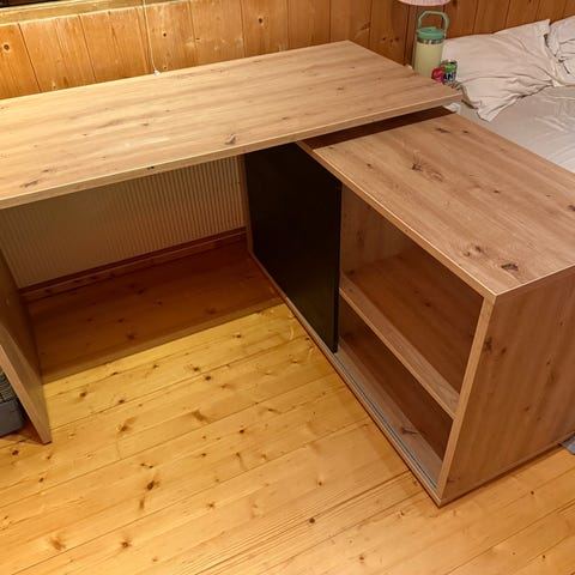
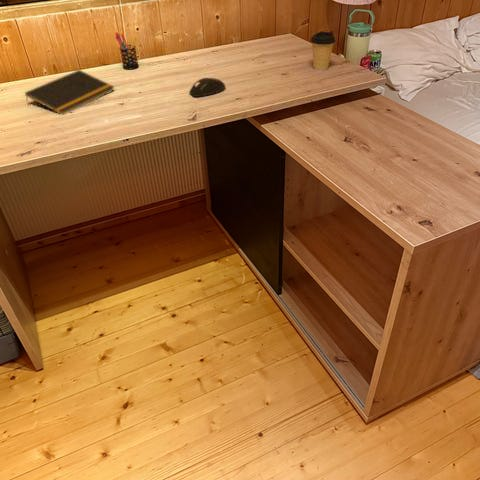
+ coffee cup (321, 52)
+ notepad (71, 91)
+ mouse (207, 85)
+ pen holder (126, 50)
